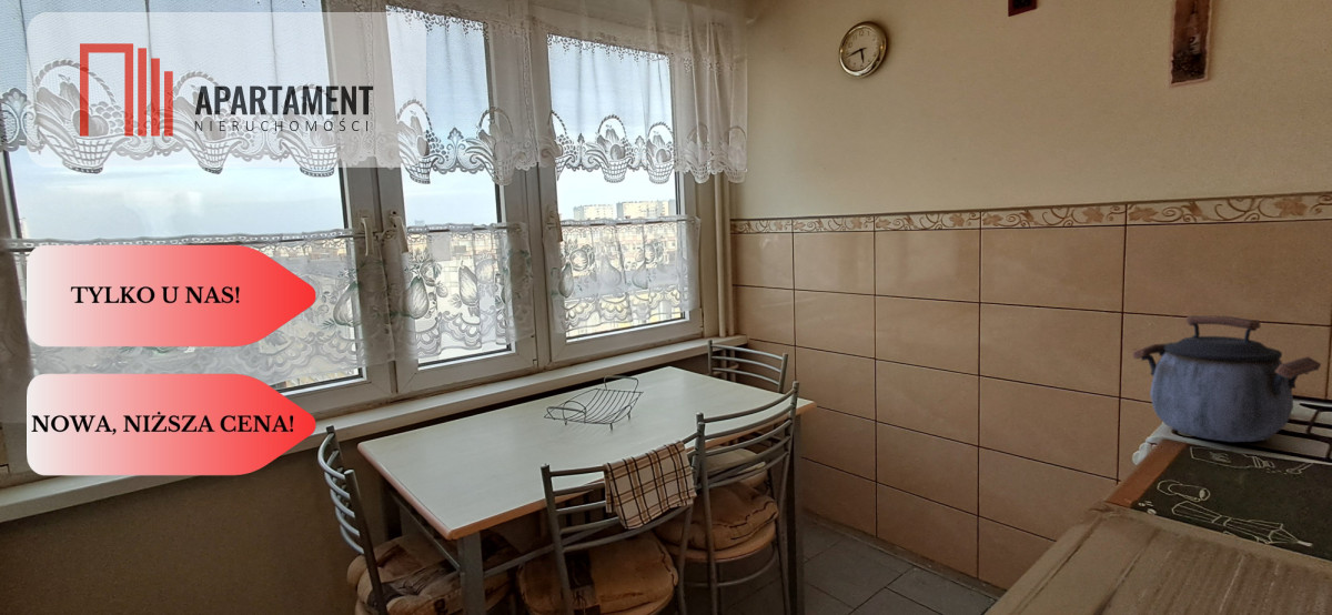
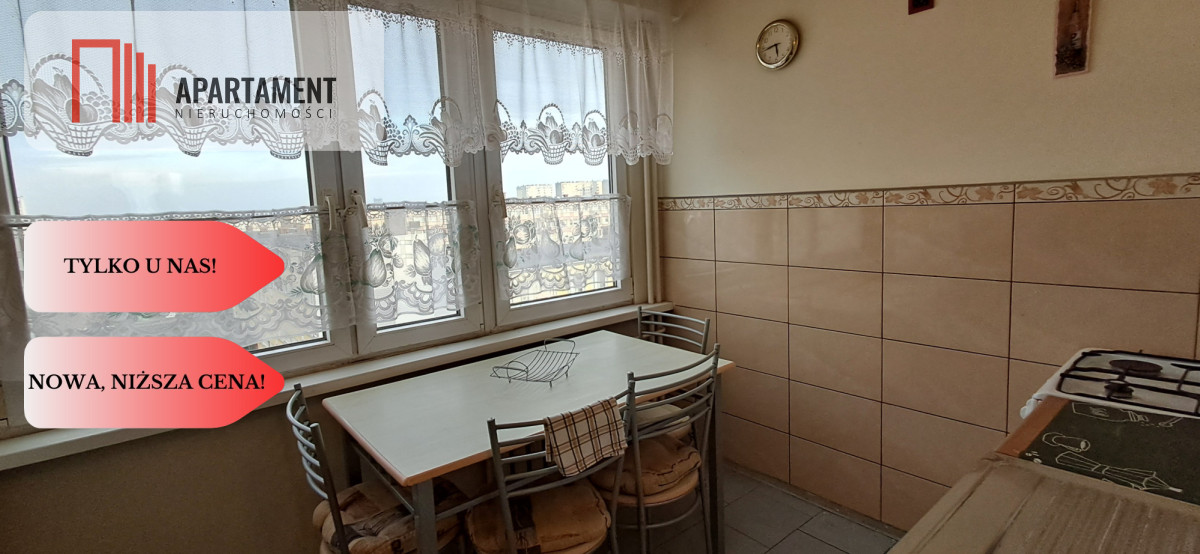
- kettle (1219, 376)
